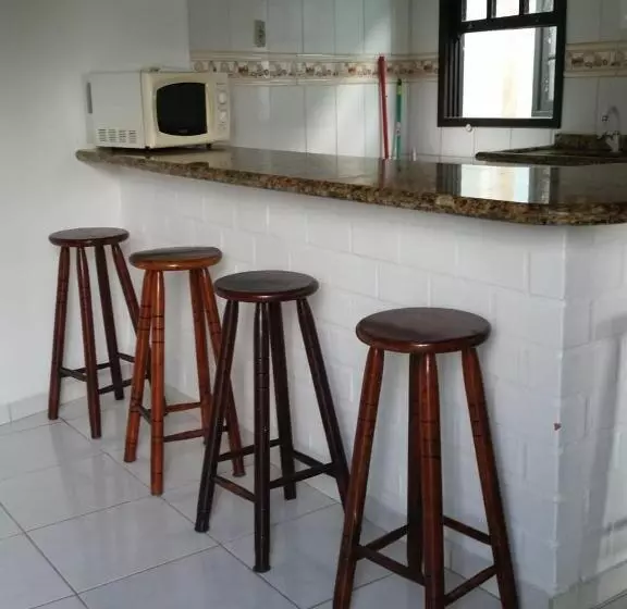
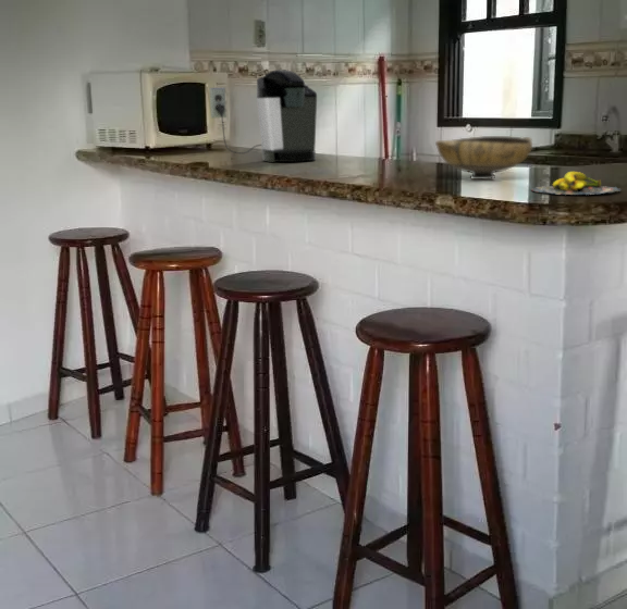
+ banana (575, 181)
+ coffee maker (271, 115)
+ bowl (482, 158)
